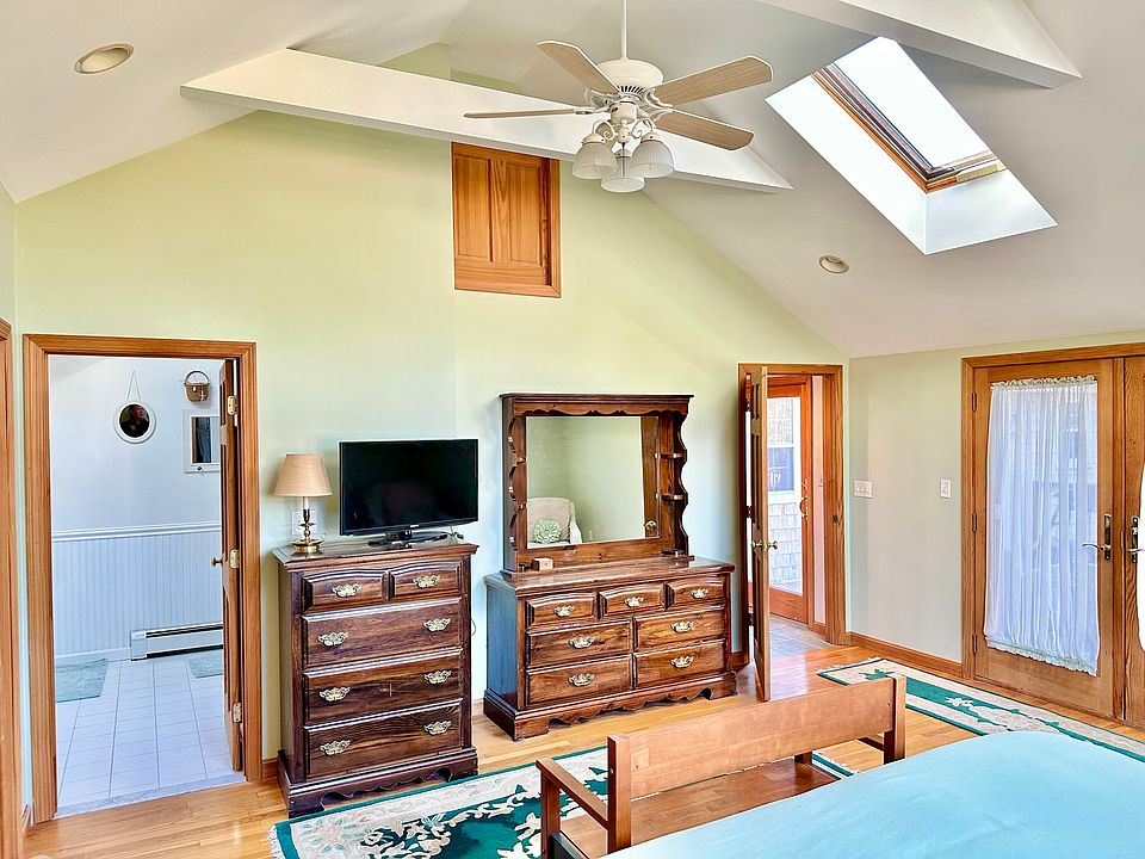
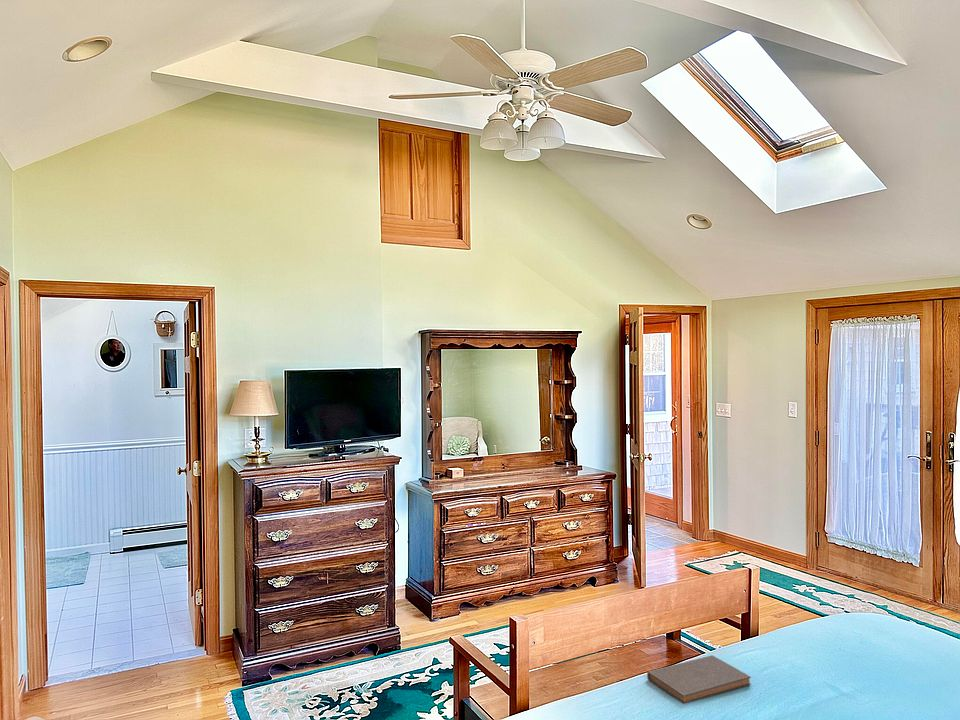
+ book (698, 677)
